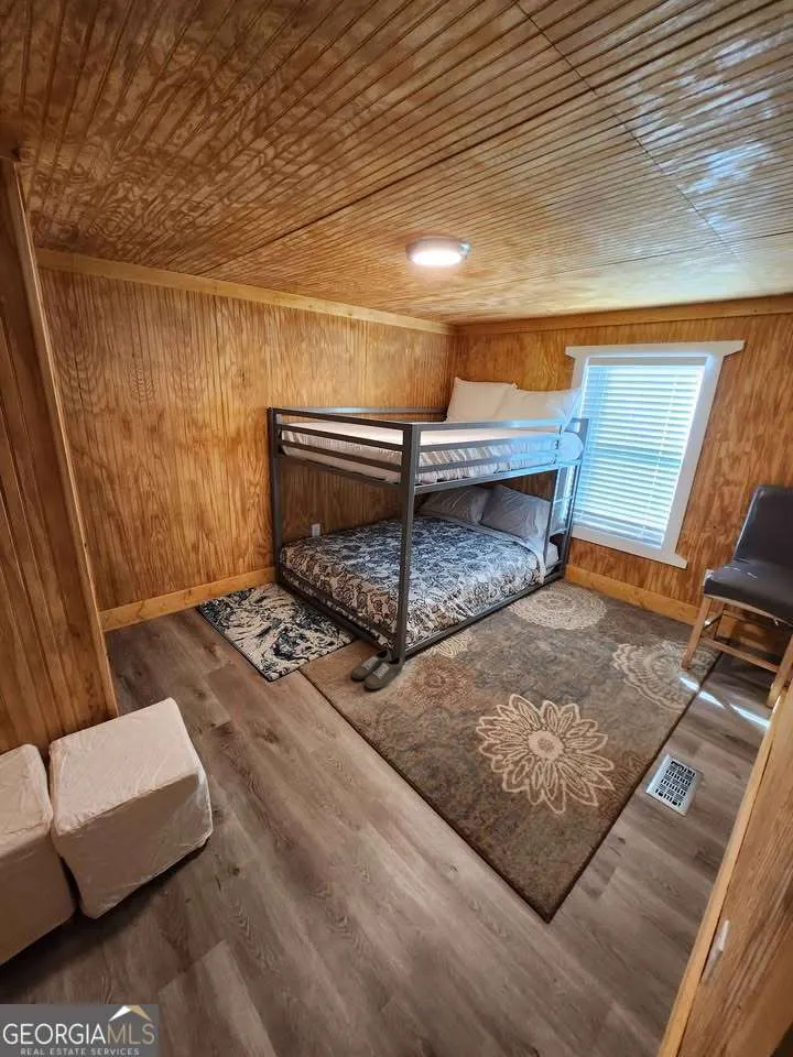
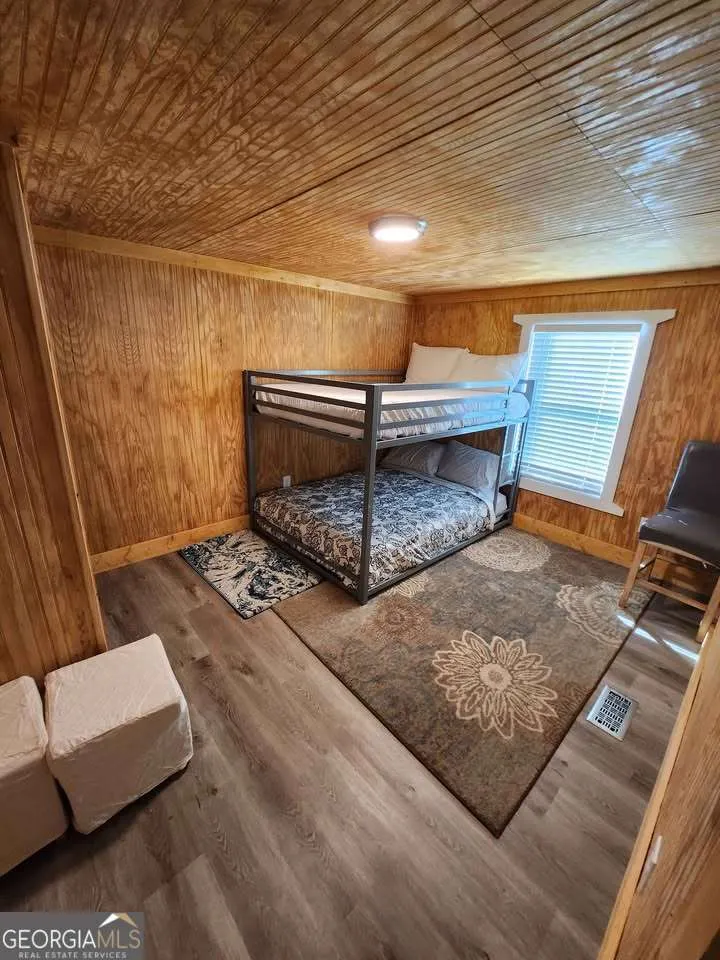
- shoe (378, 667)
